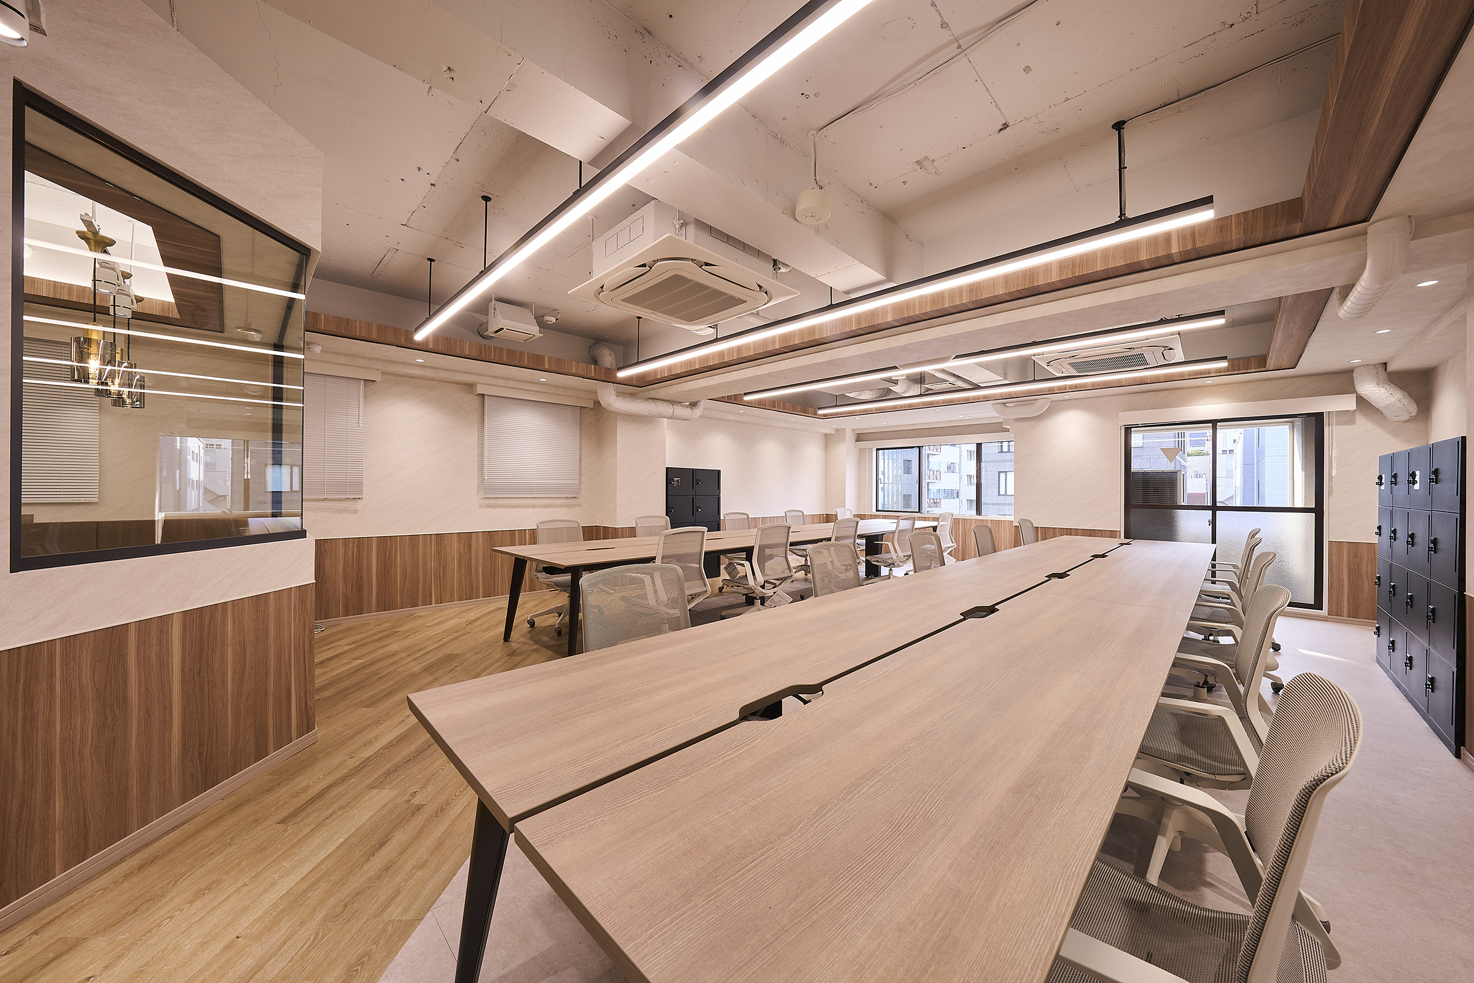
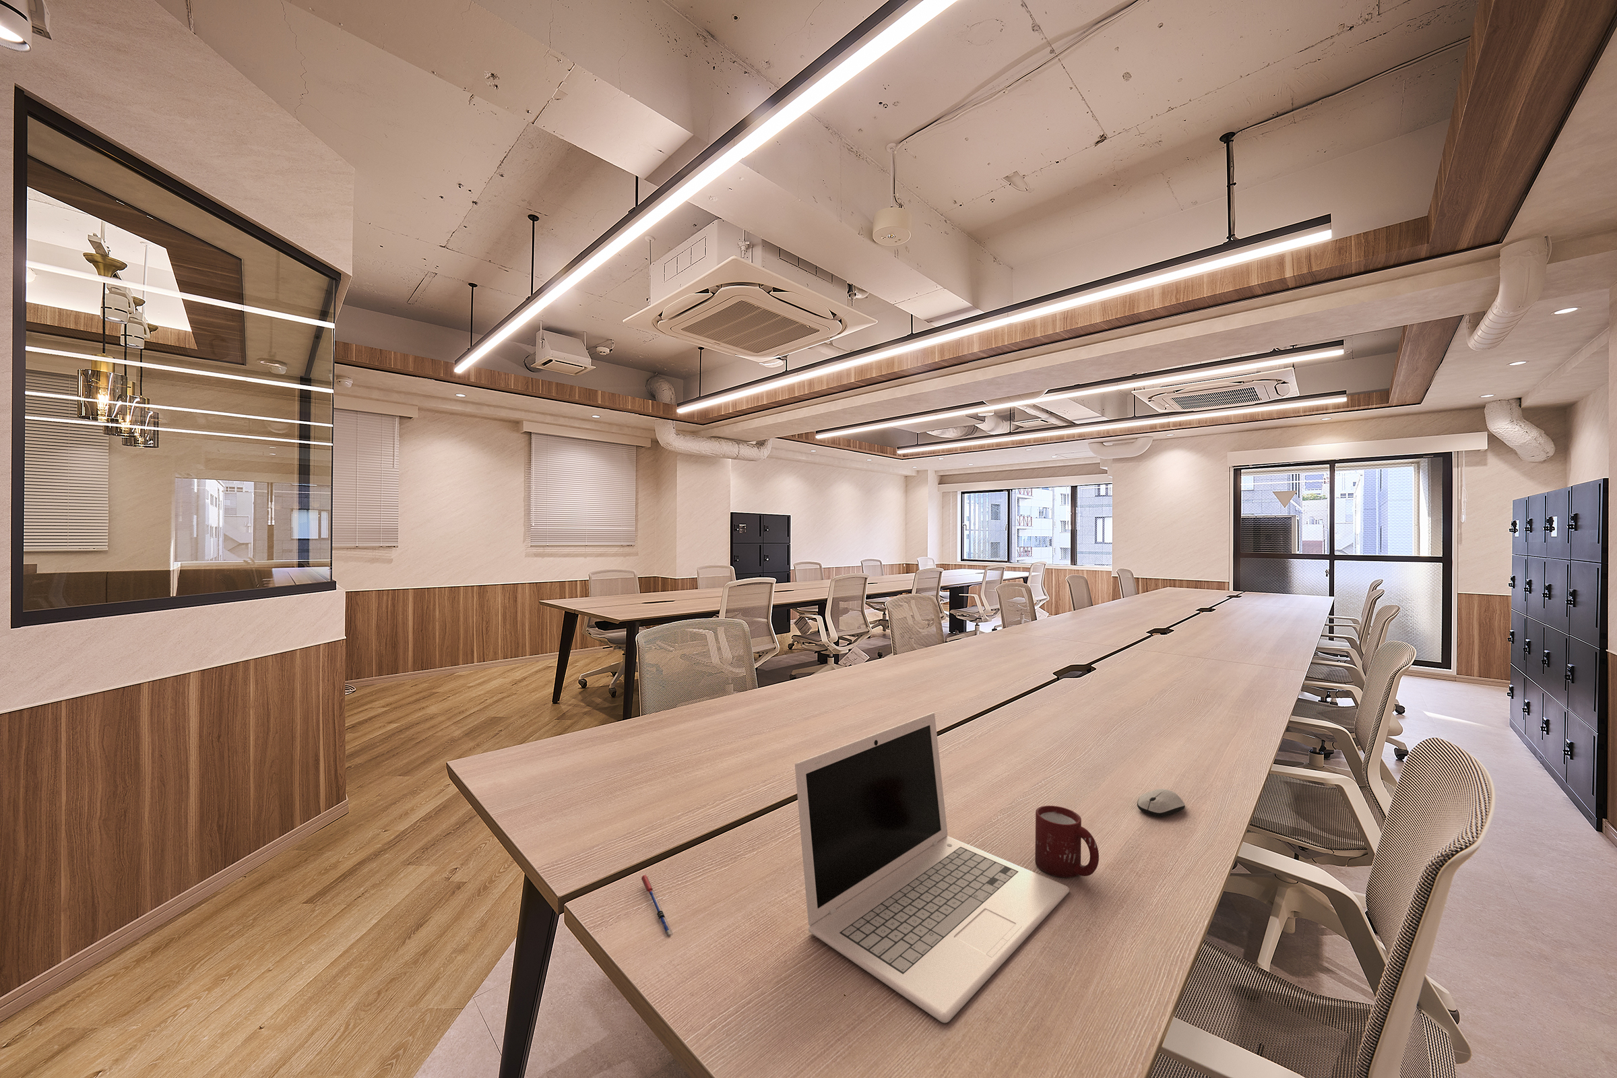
+ computer mouse (1160, 800)
+ cup (1066, 845)
+ pen (656, 902)
+ laptop (938, 830)
